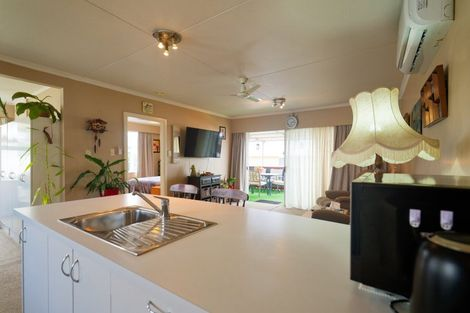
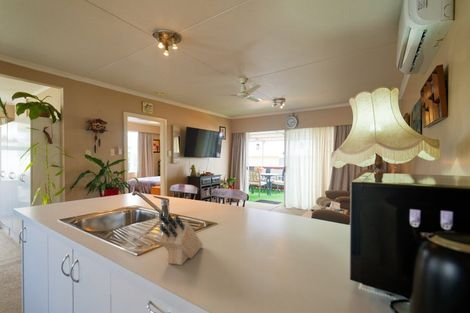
+ knife block (181, 232)
